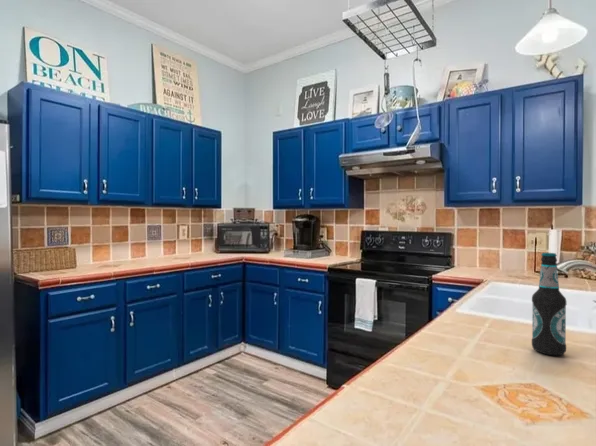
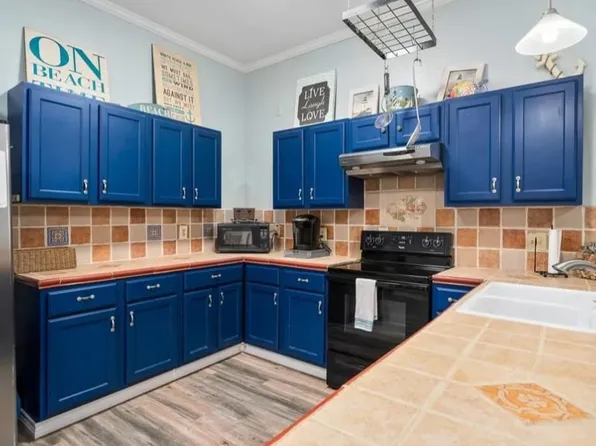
- bottle (548, 302)
